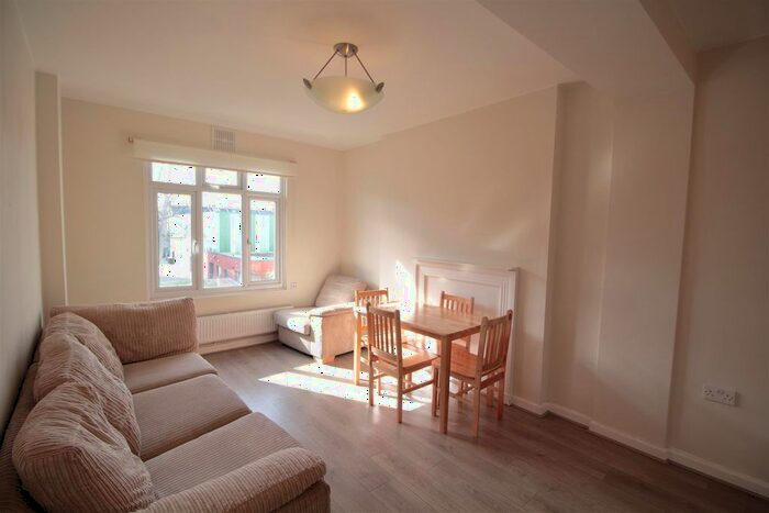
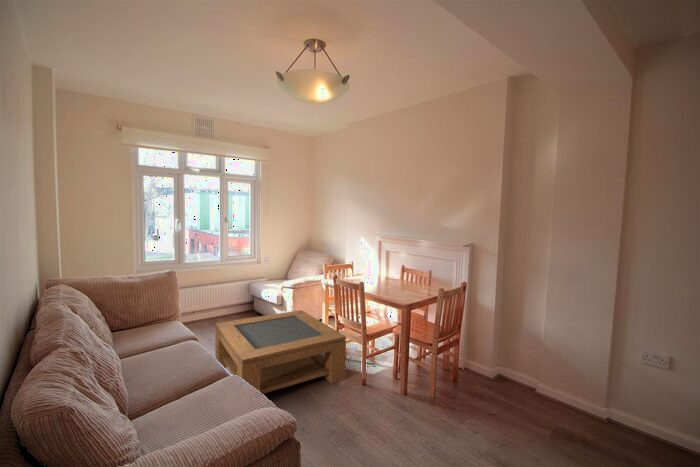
+ coffee table (277, 350)
